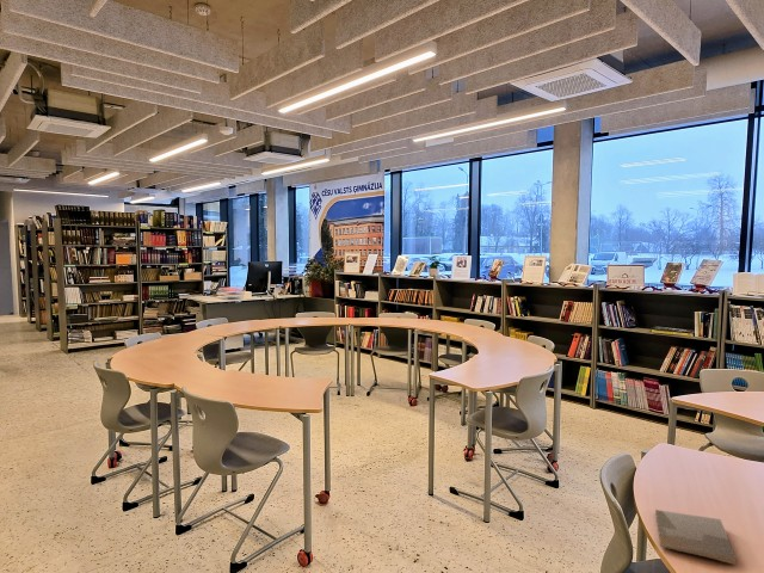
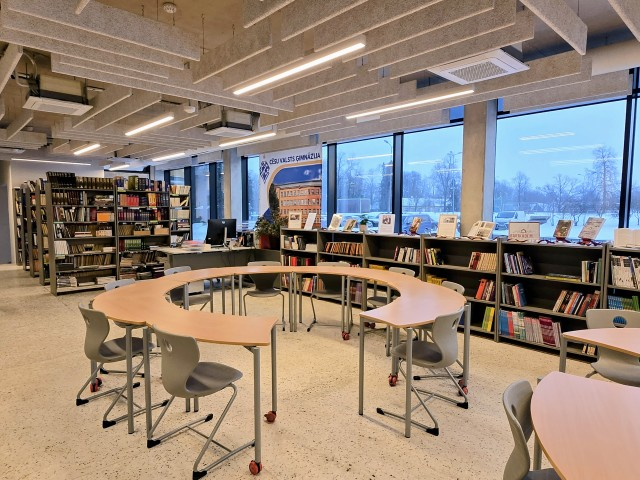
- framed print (691, 532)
